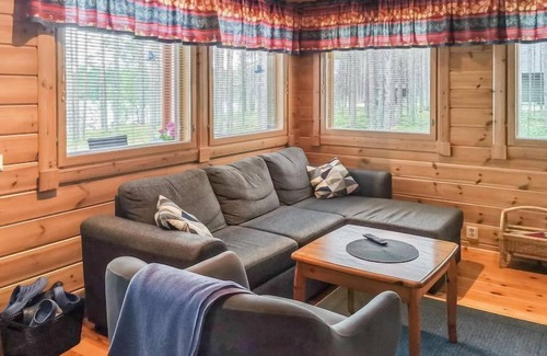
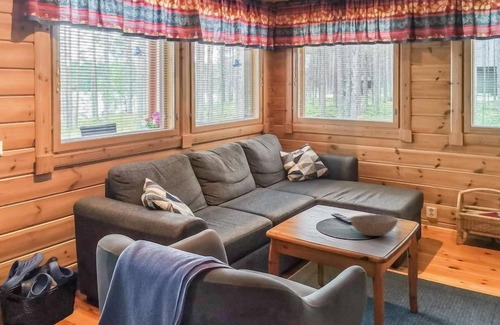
+ bowl (373, 226)
